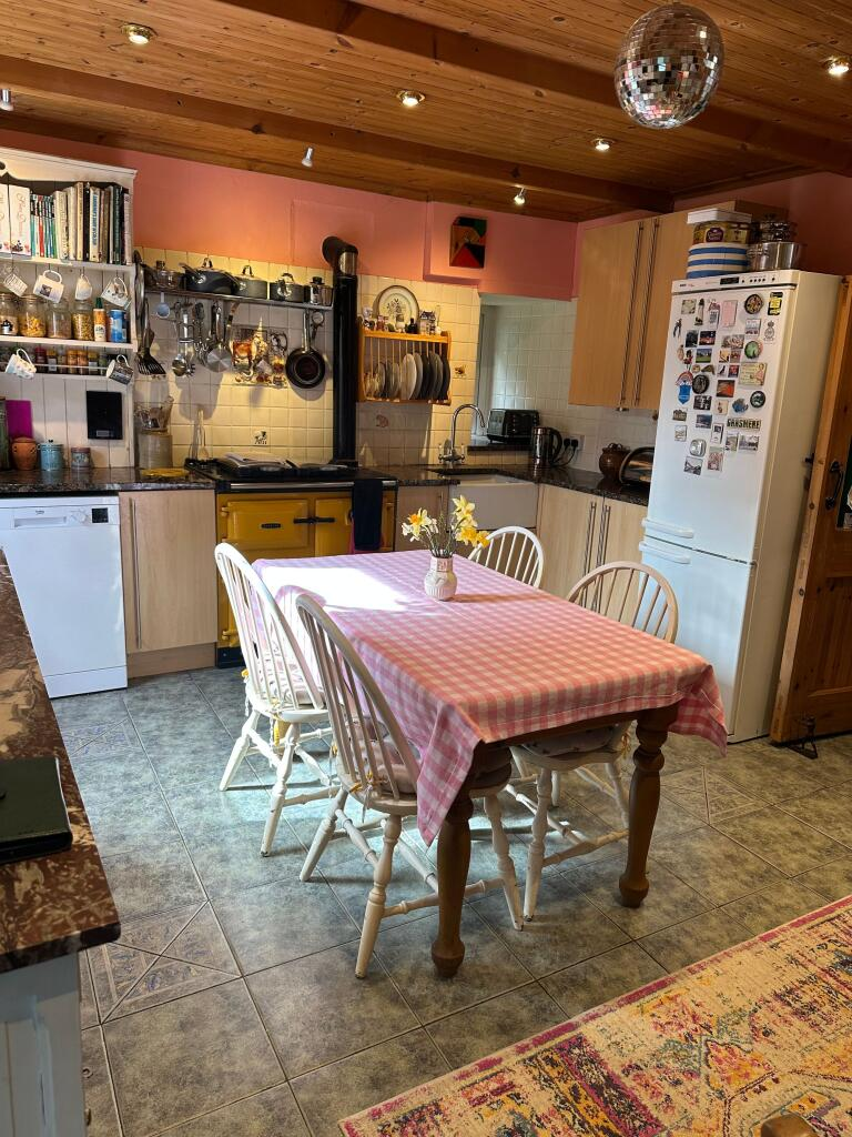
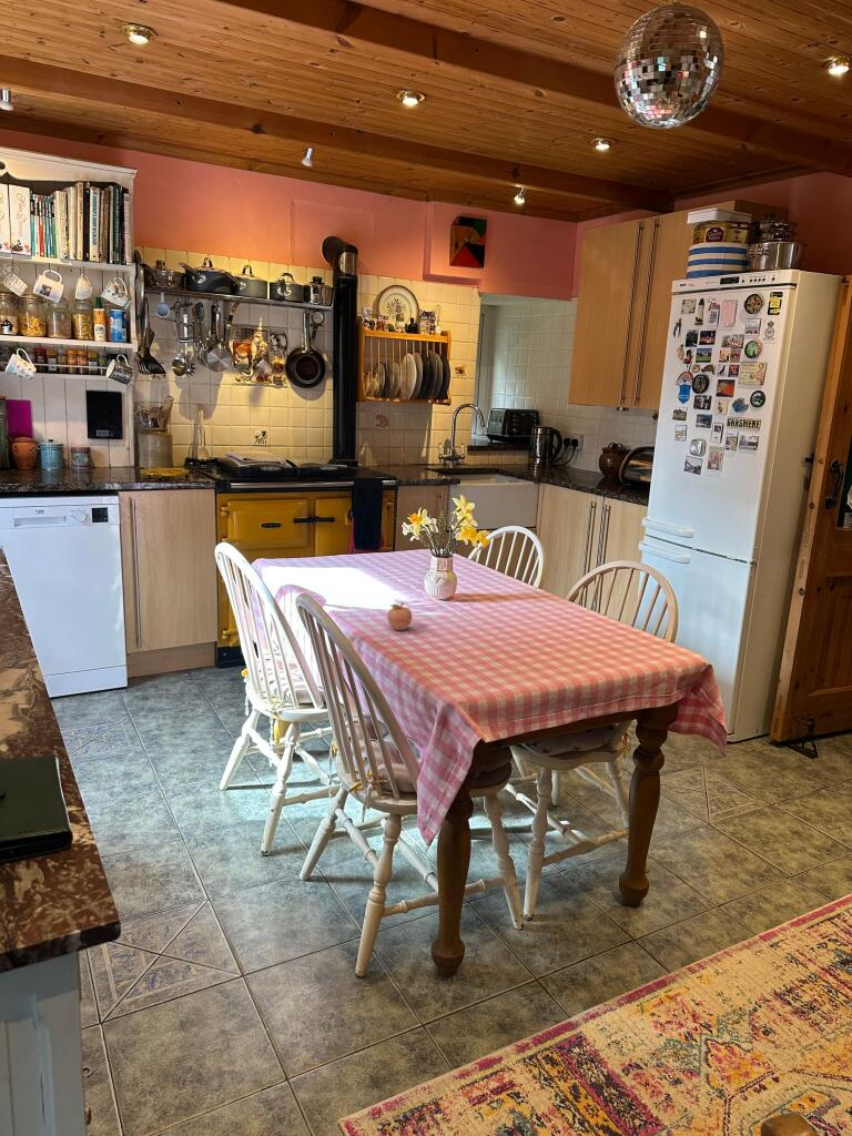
+ fruit (399, 616)
